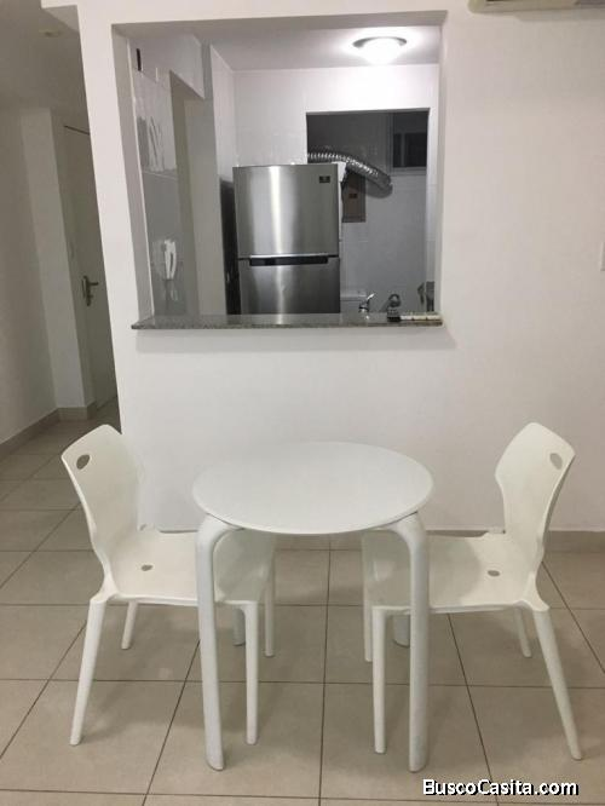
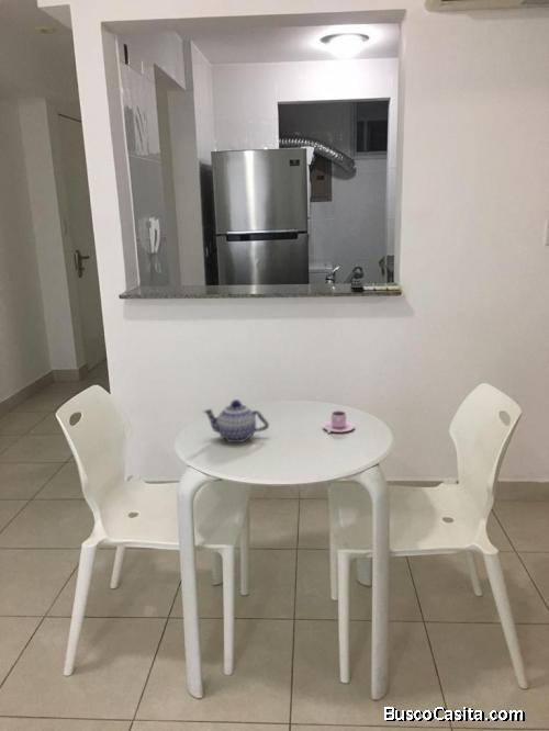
+ teapot (235, 418)
+ teacup (338, 411)
